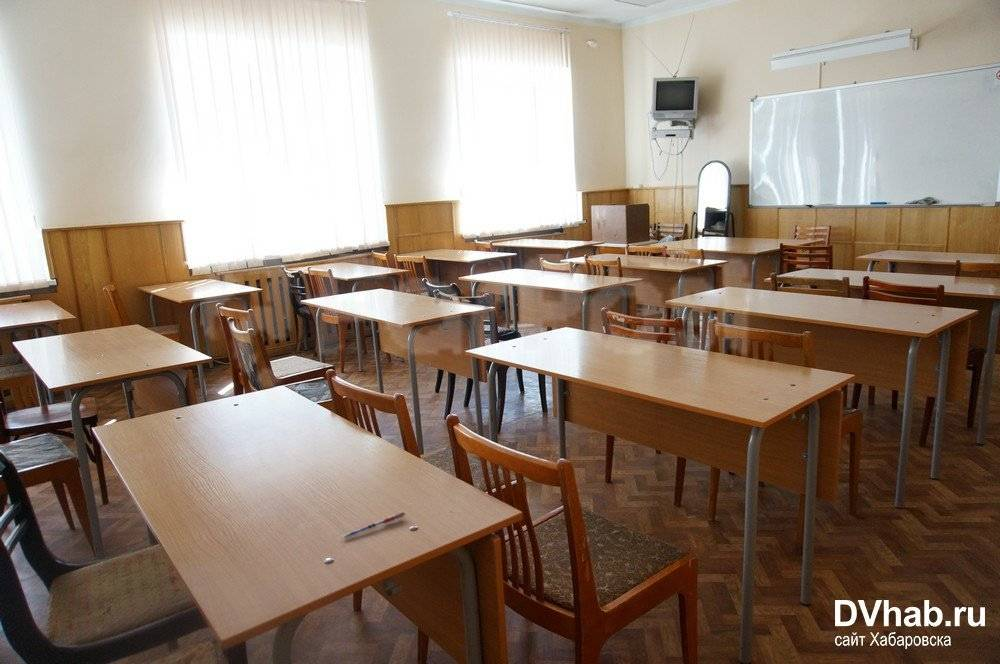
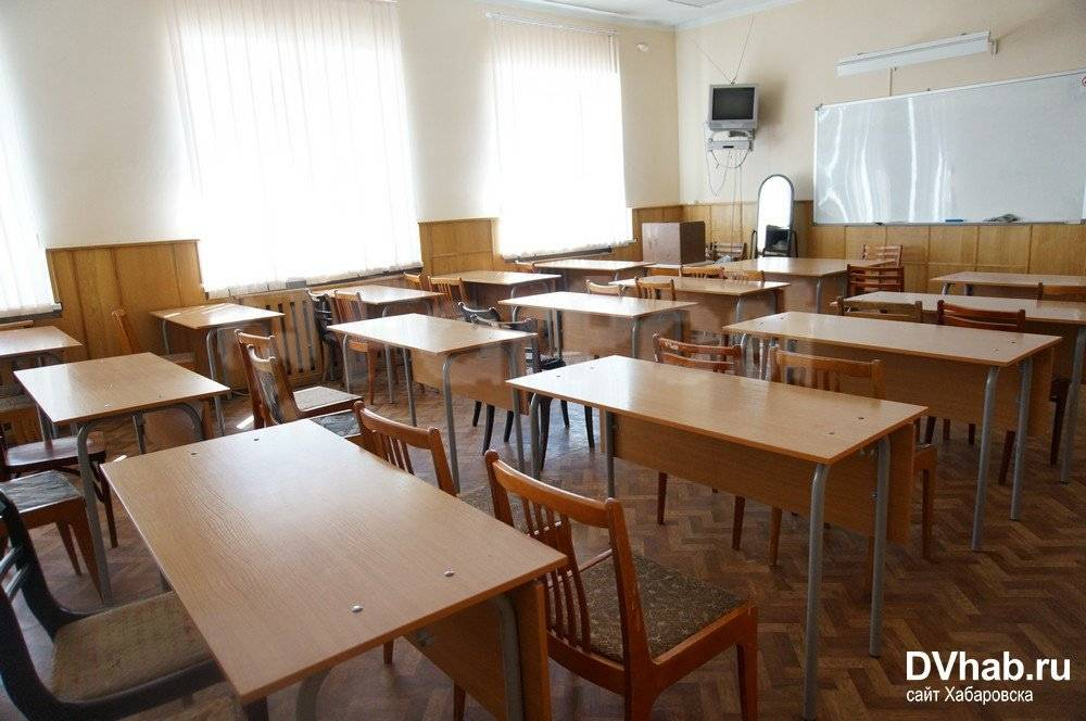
- pen (375, 524)
